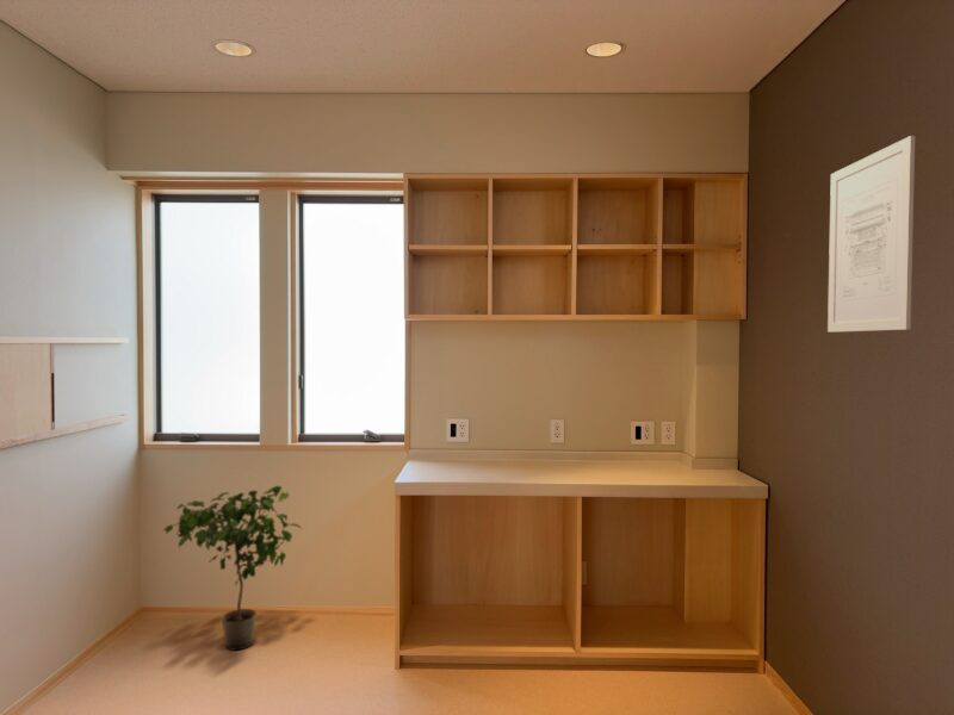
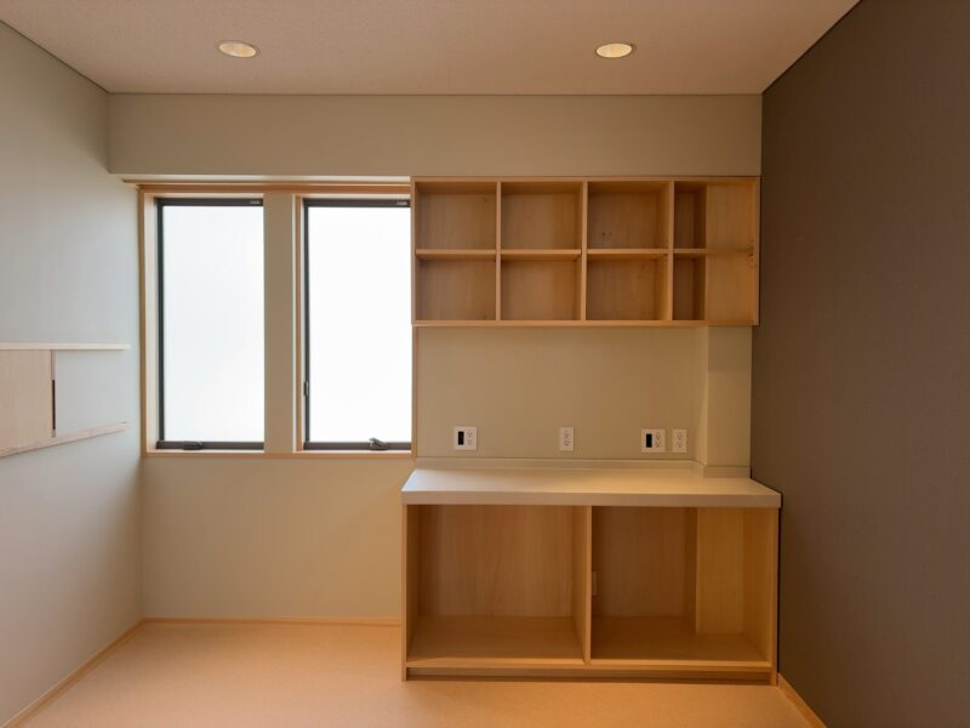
- wall art (866, 243)
- potted plant (234, 565)
